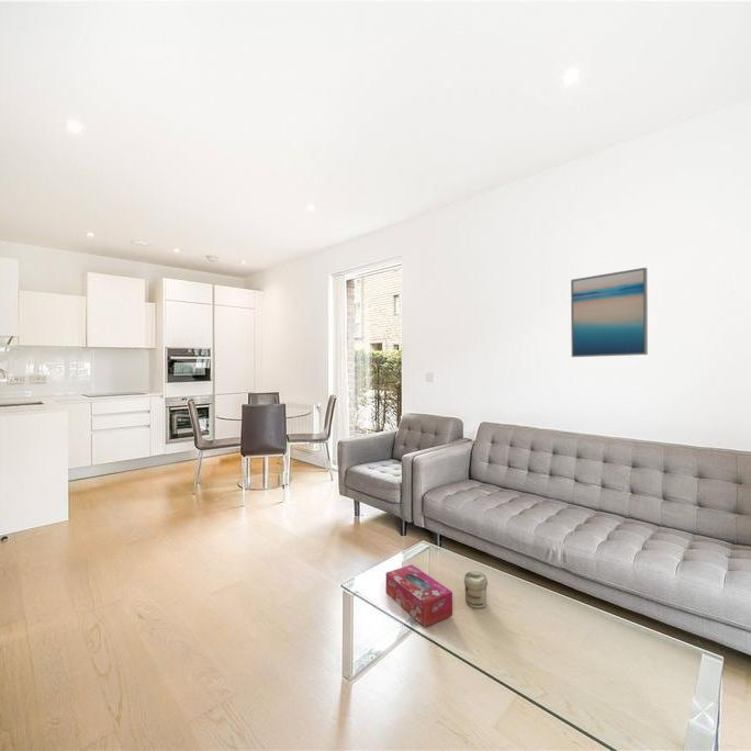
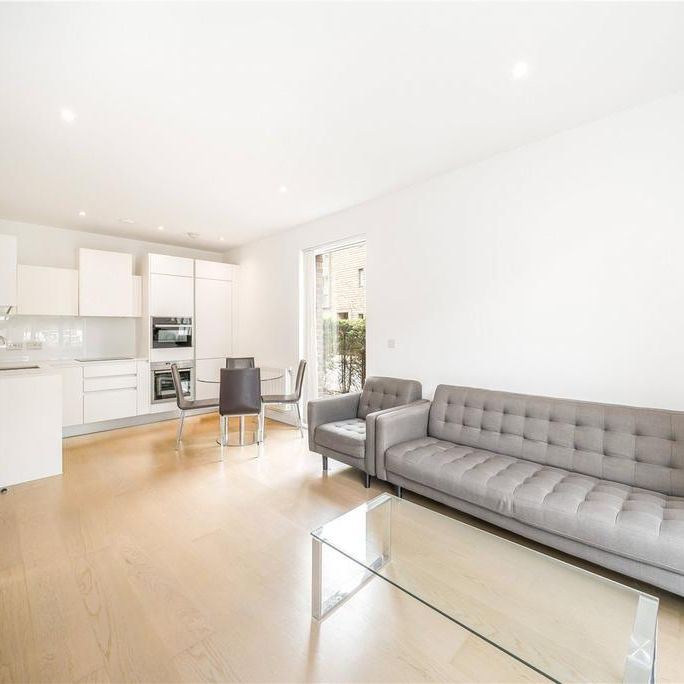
- jar (475, 589)
- wall art (607, 315)
- tissue box (417, 593)
